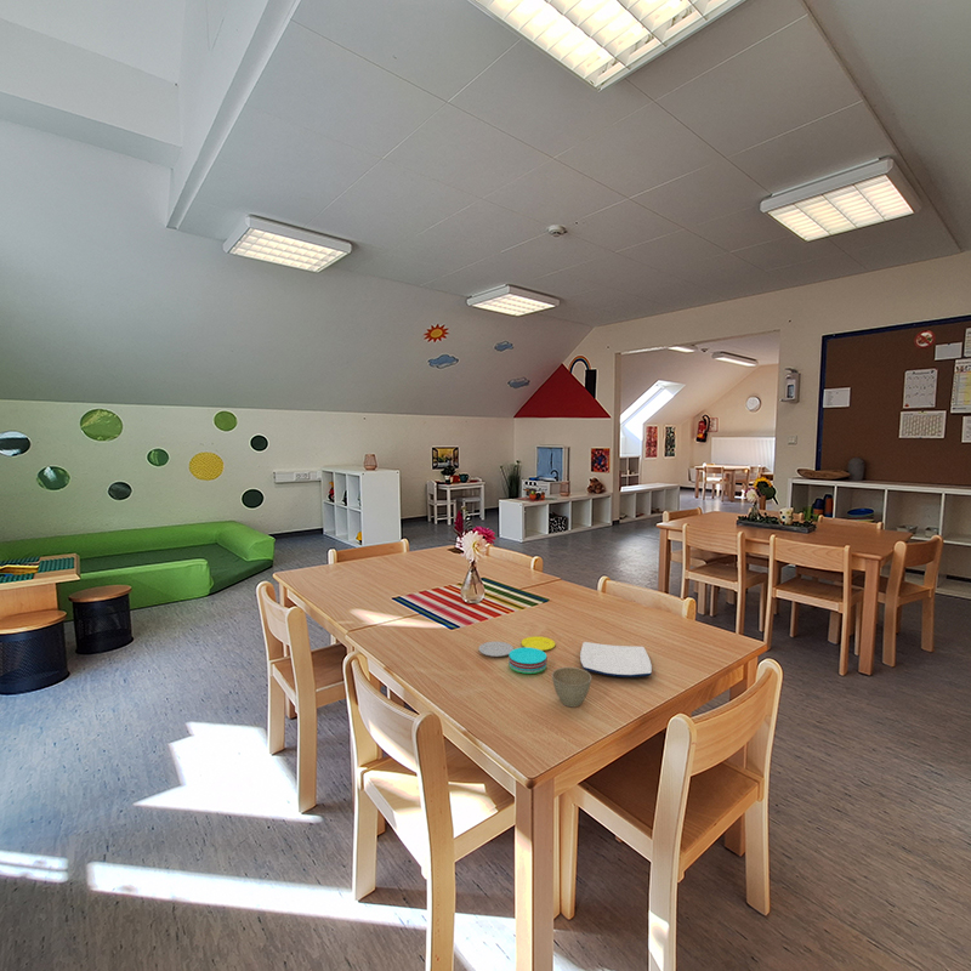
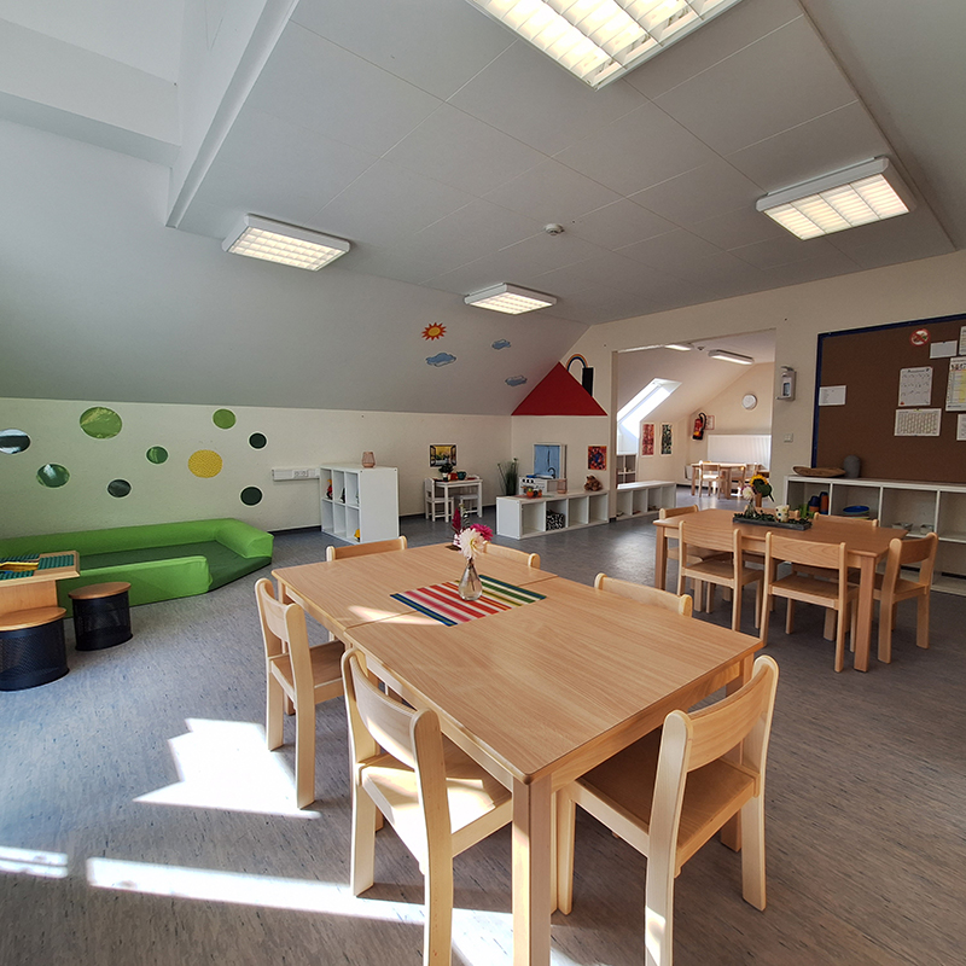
- plate (614, 660)
- flower pot (570, 688)
- plate (515, 649)
